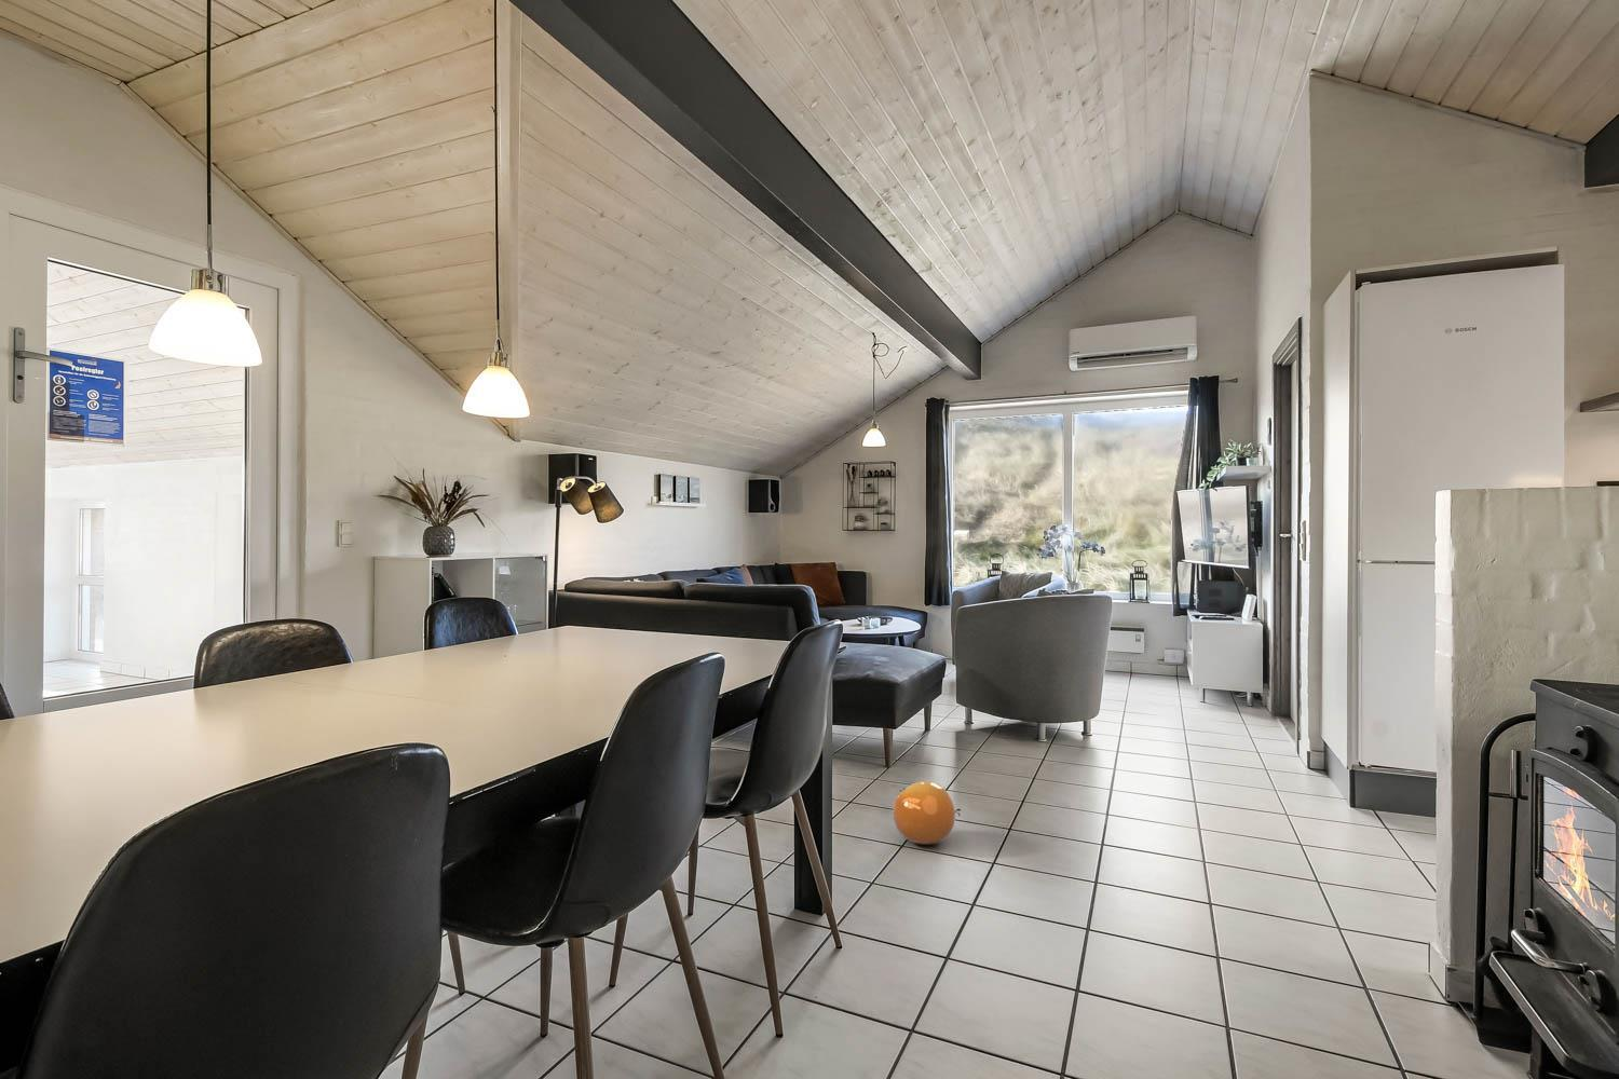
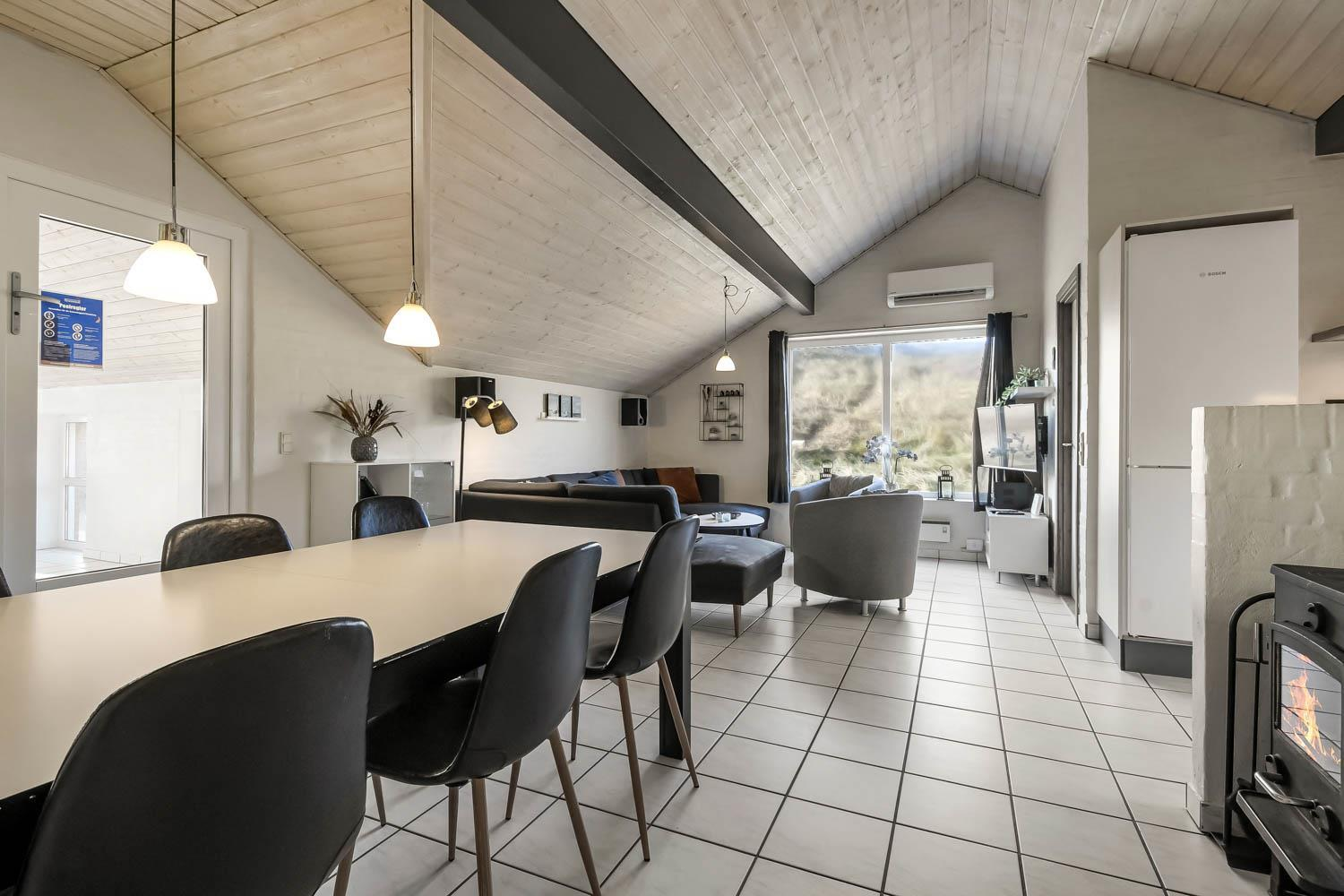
- ball (926, 812)
